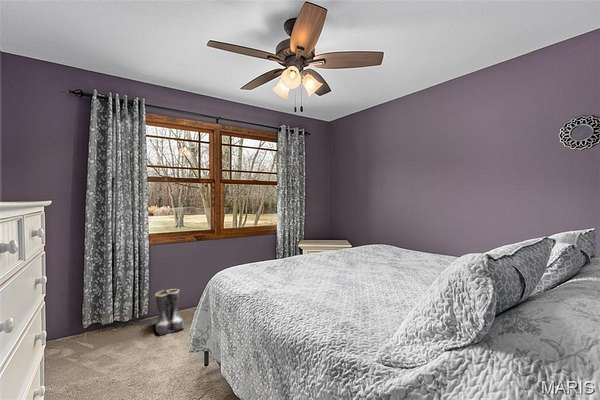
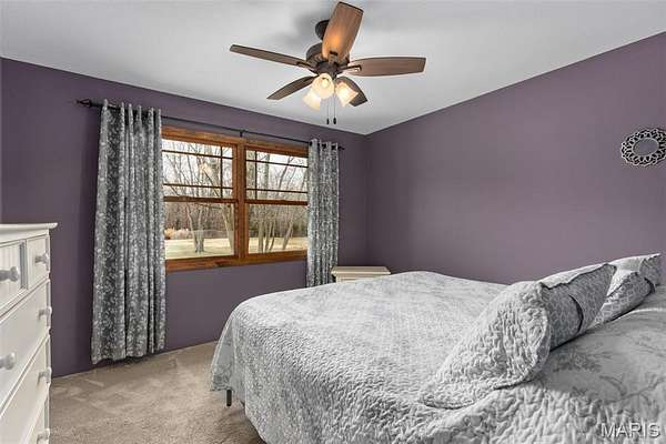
- boots (168, 309)
